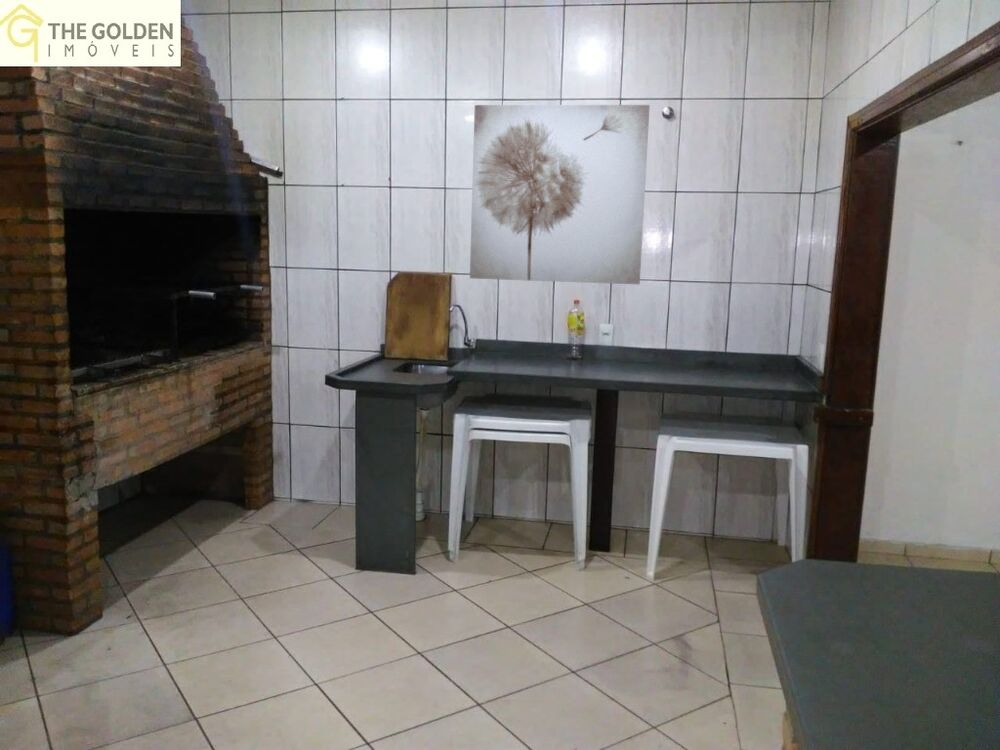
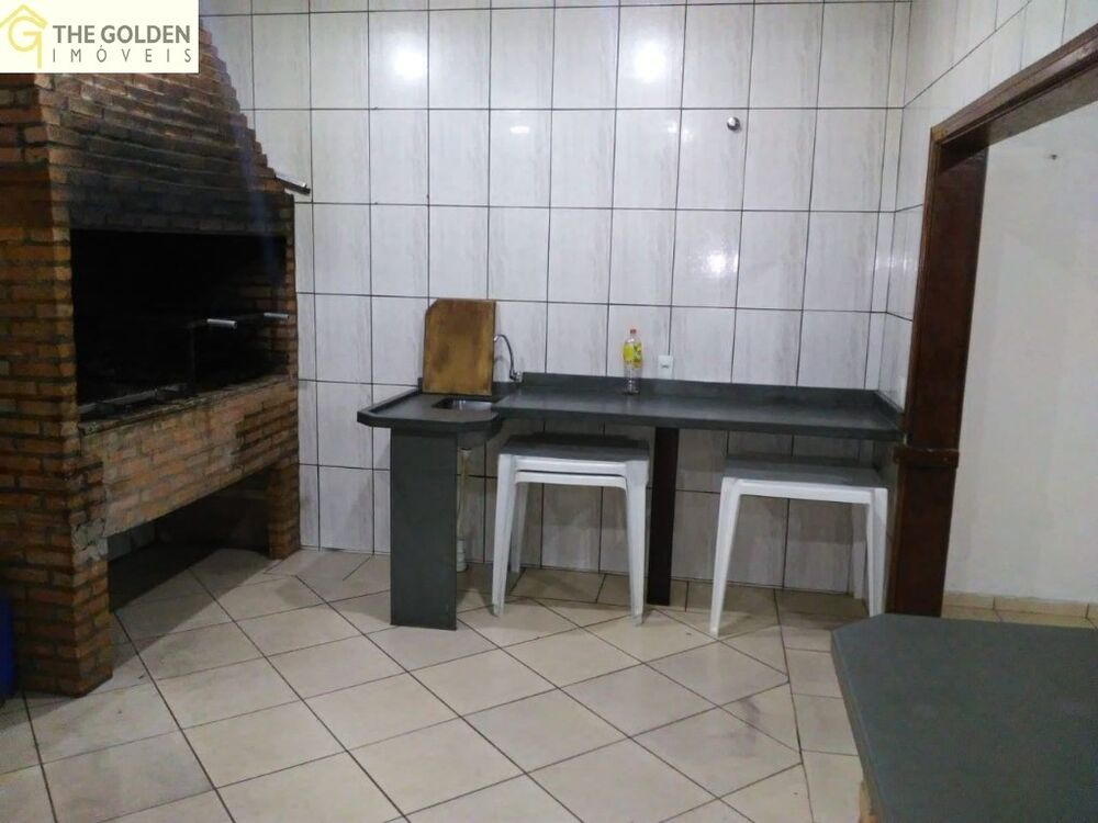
- wall art (557, 194)
